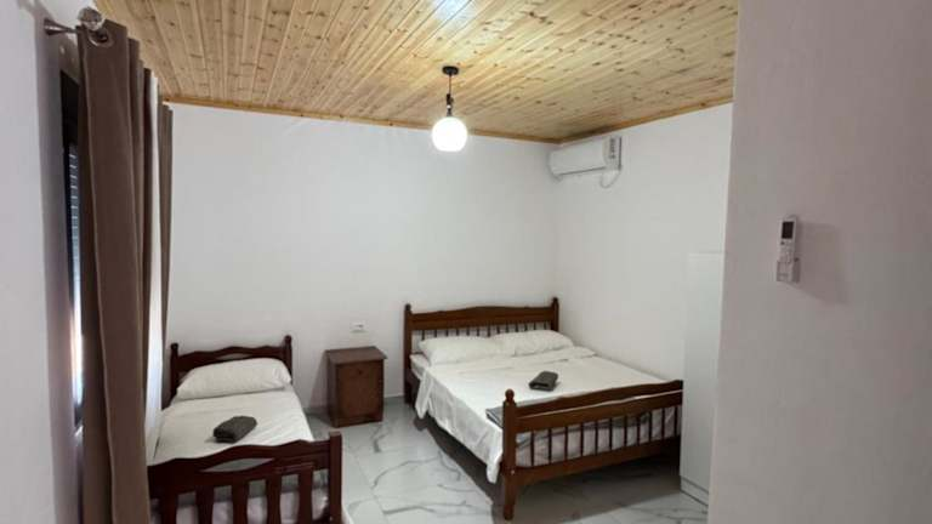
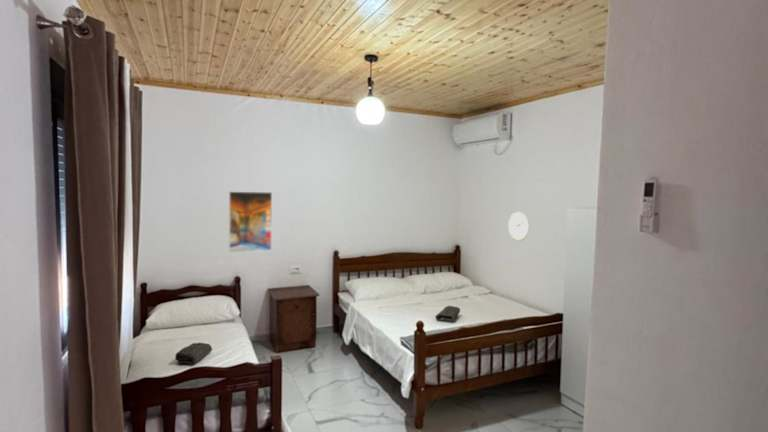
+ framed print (250, 221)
+ wall clock (517, 226)
